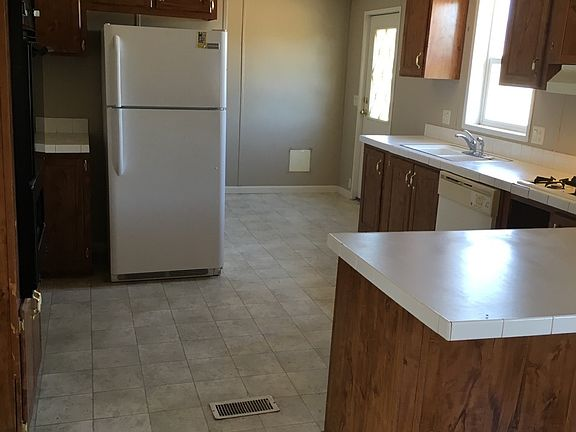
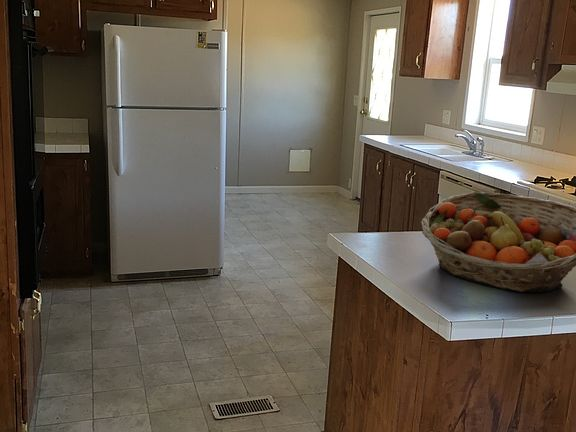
+ fruit basket (504, 238)
